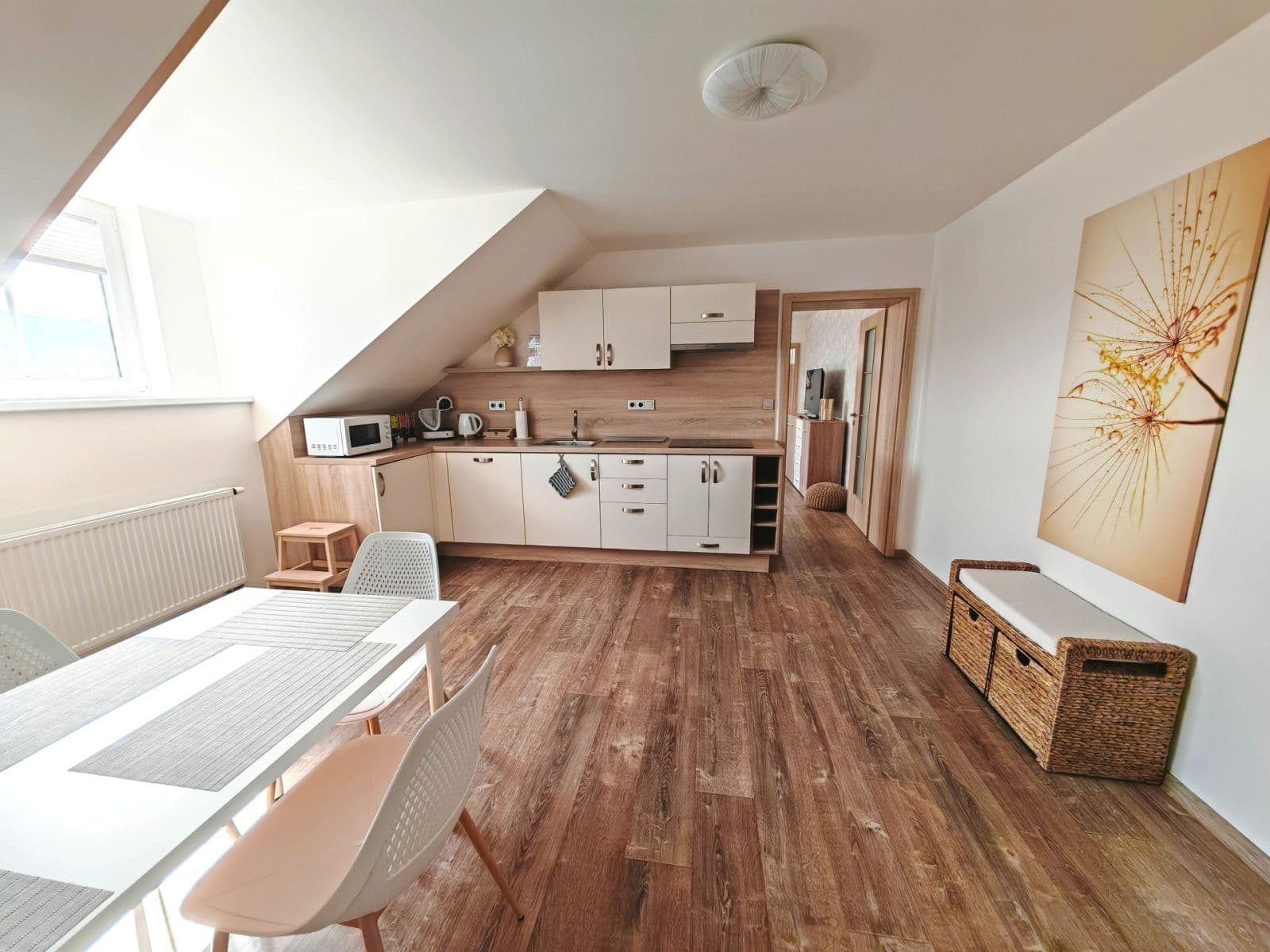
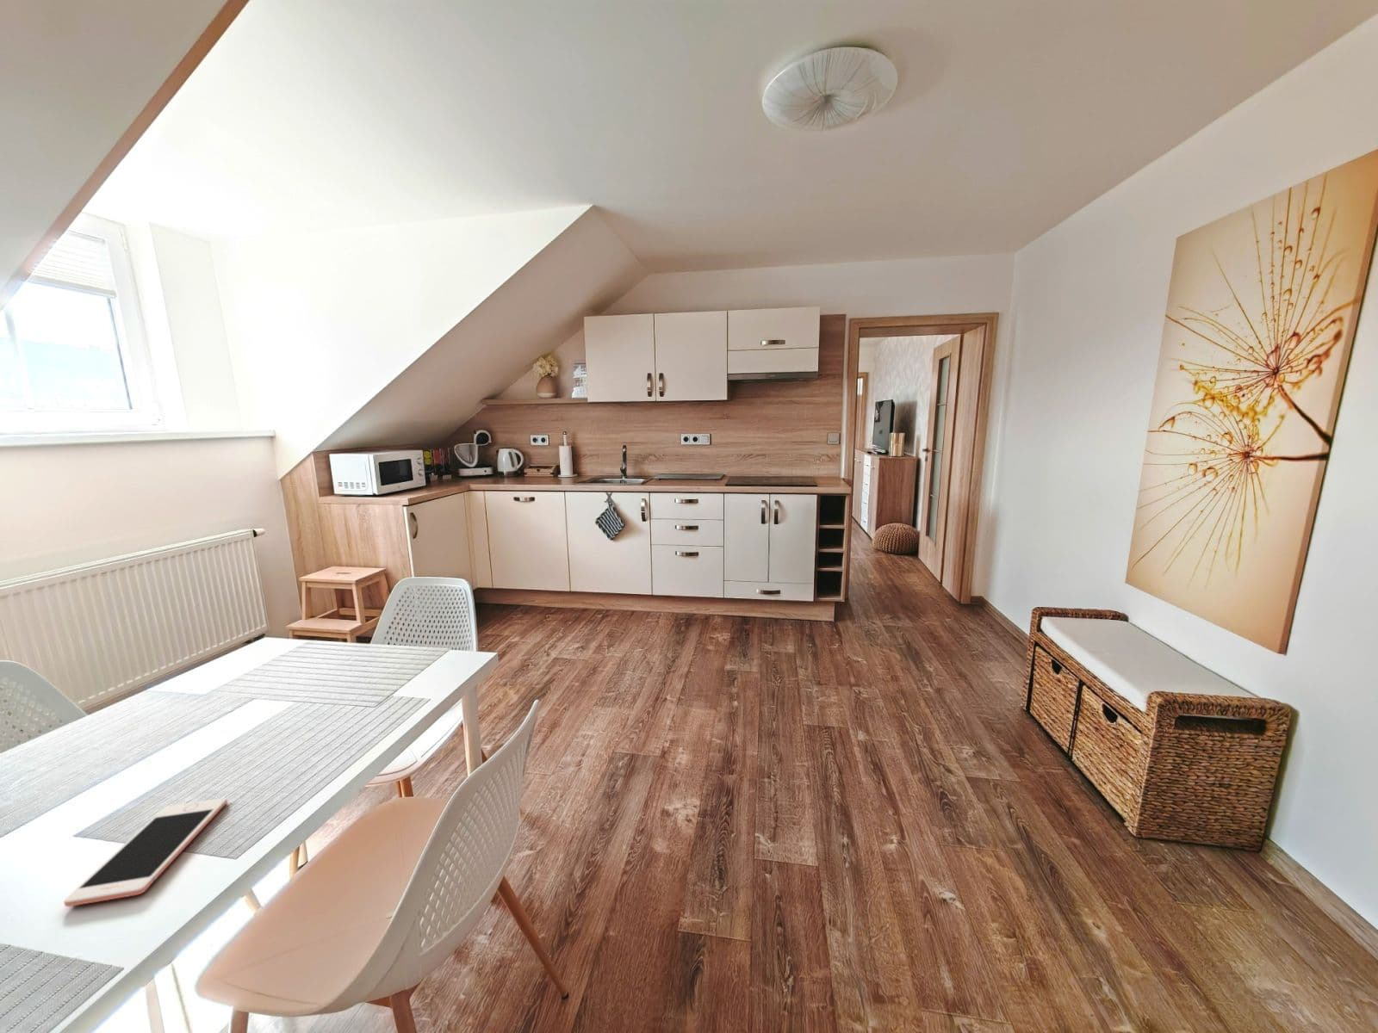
+ cell phone (155, 845)
